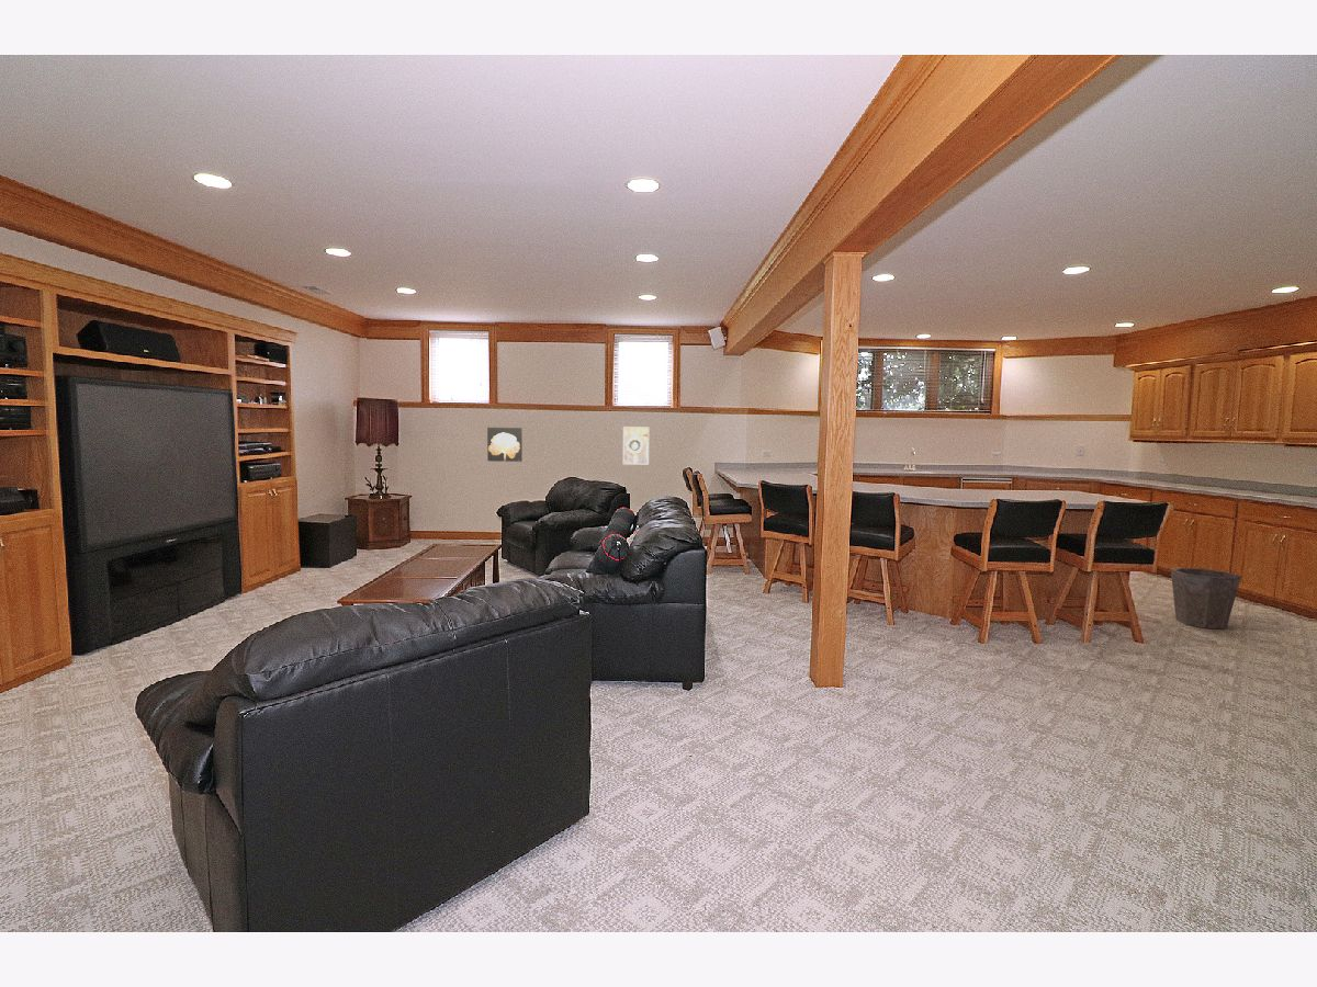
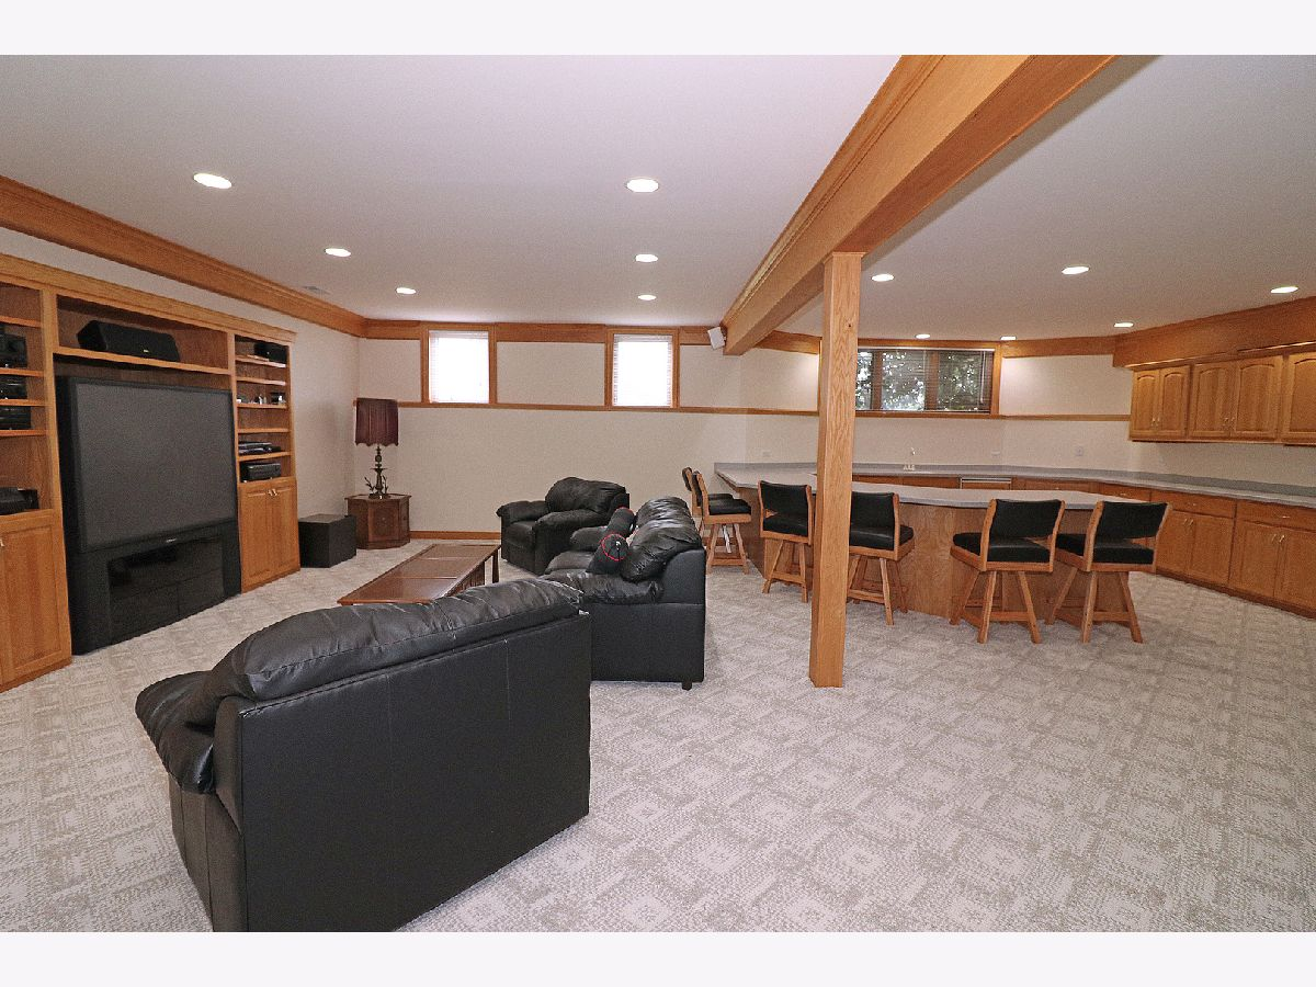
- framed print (635, 445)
- wall art (505, 444)
- waste bin (1203, 598)
